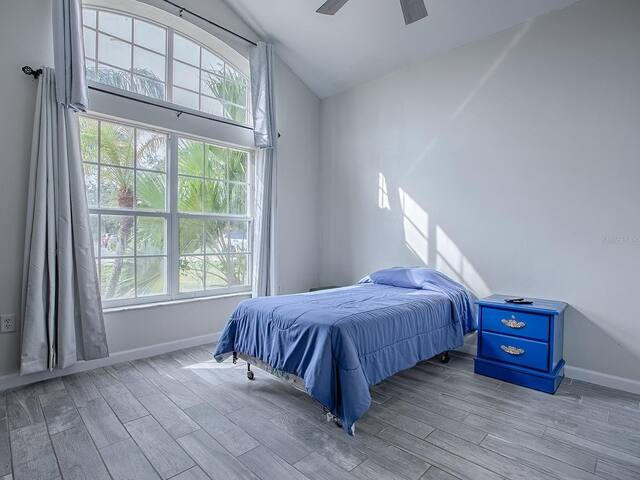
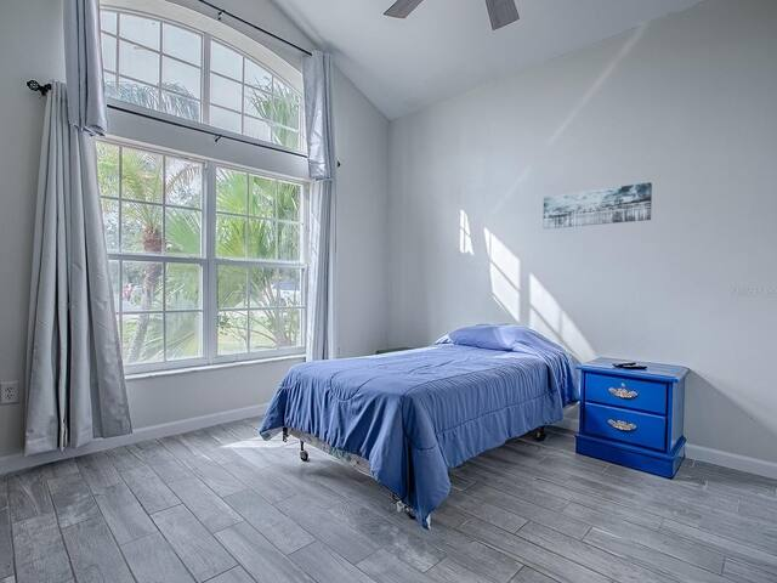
+ wall art (592, 206)
